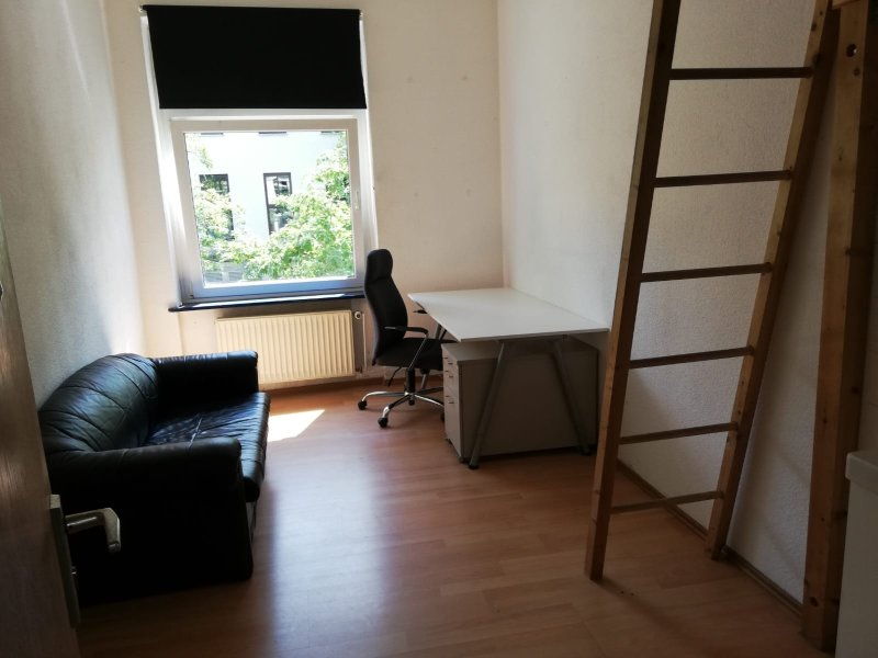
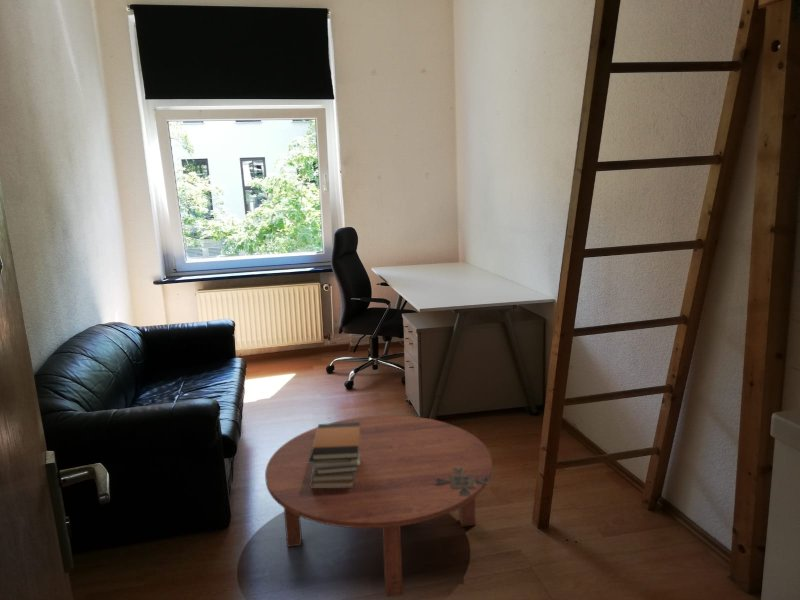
+ book stack (336, 453)
+ coffee table (380, 496)
+ rug (461, 479)
